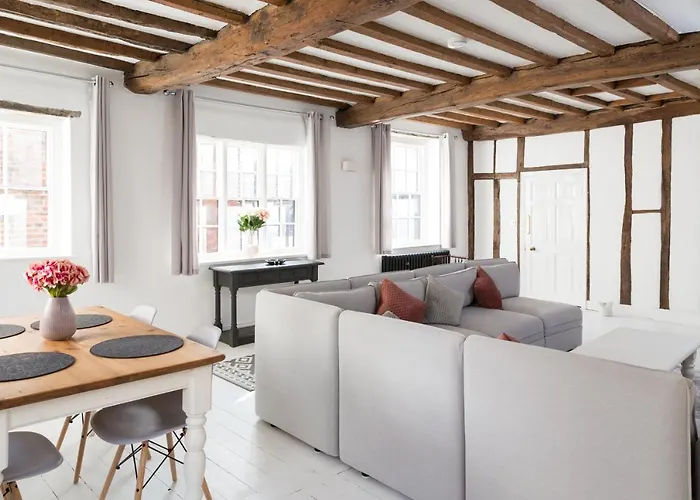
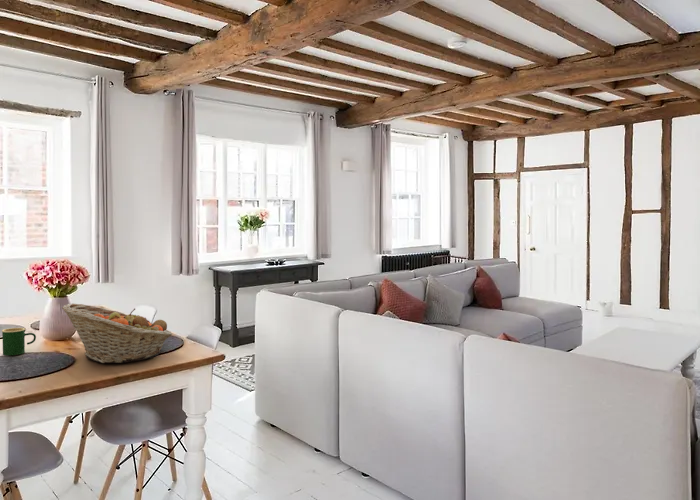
+ fruit basket (118, 328)
+ mug (19, 340)
